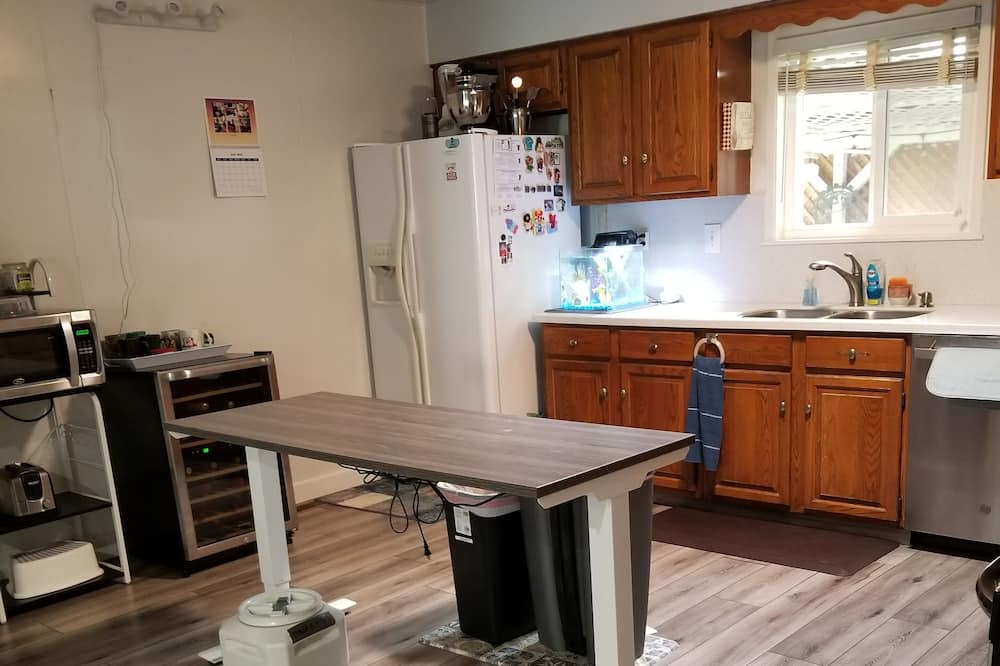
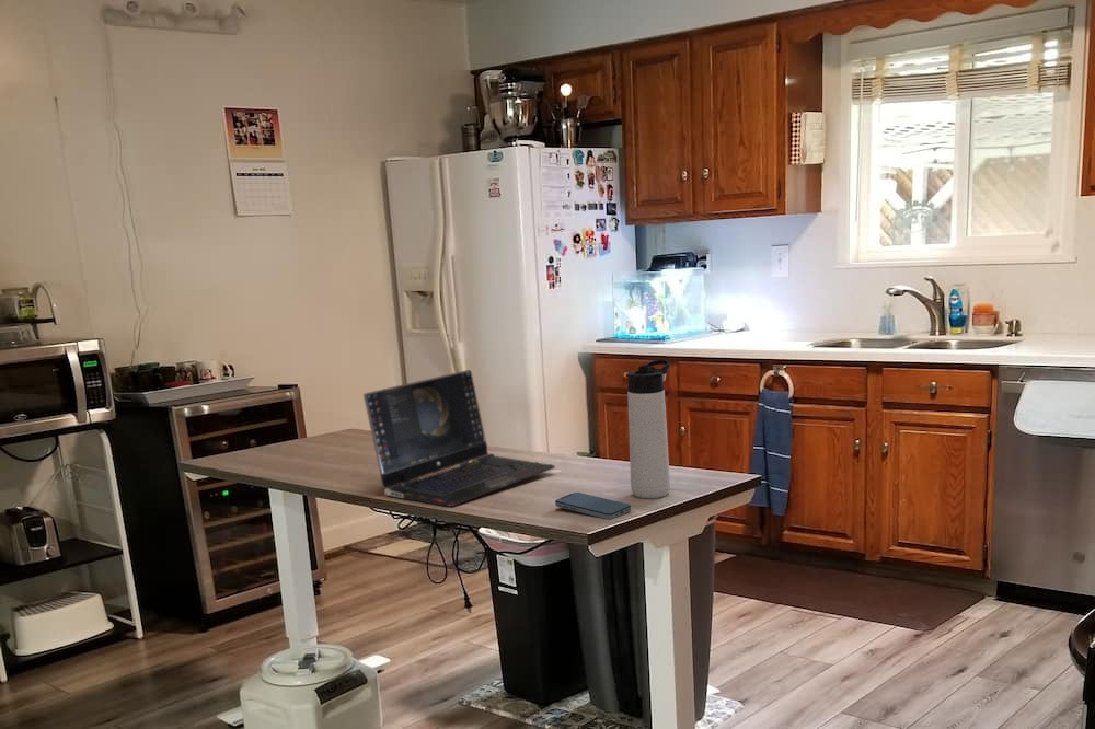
+ smartphone (592, 505)
+ thermos bottle (652, 428)
+ laptop computer (461, 433)
